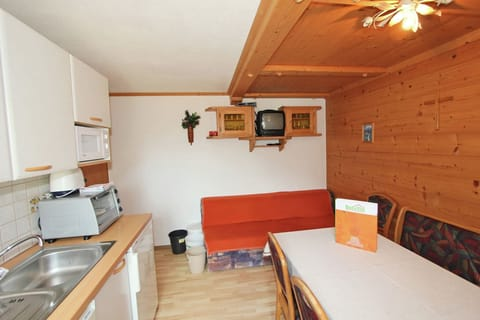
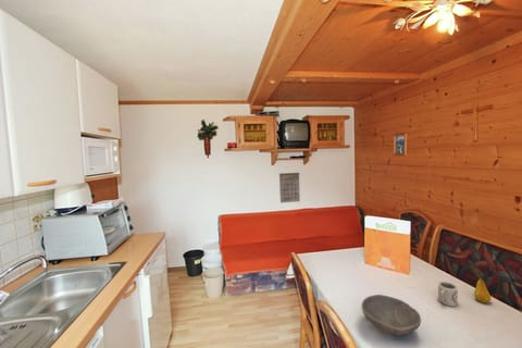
+ fruit (482, 288)
+ bowl (389, 319)
+ cup (446, 294)
+ calendar (289, 184)
